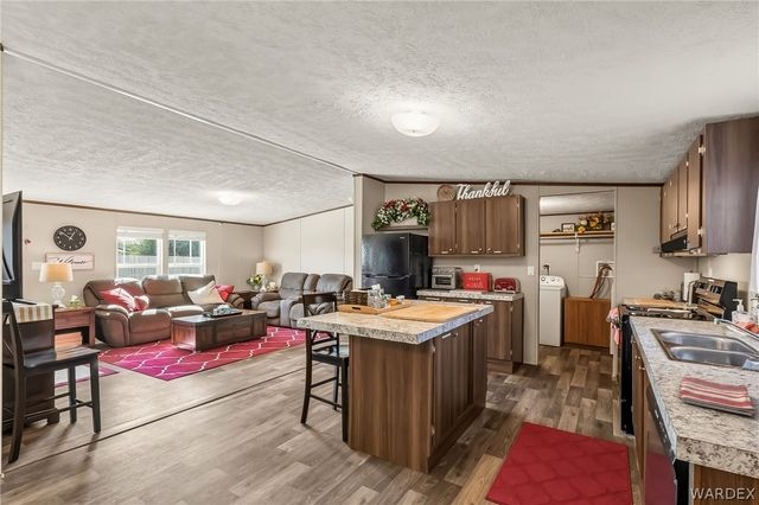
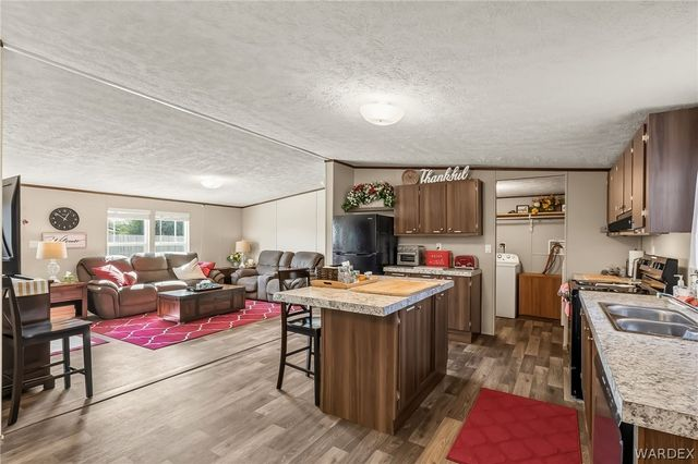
- dish towel (714, 394)
